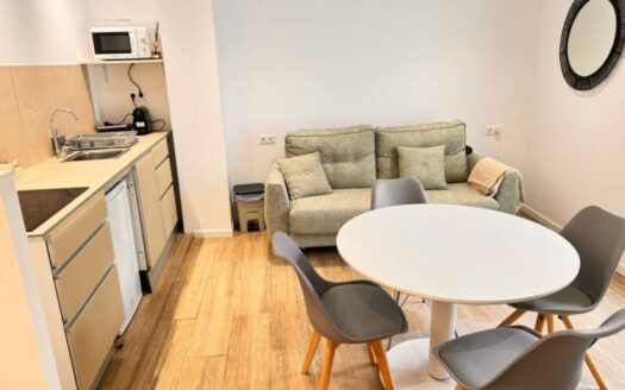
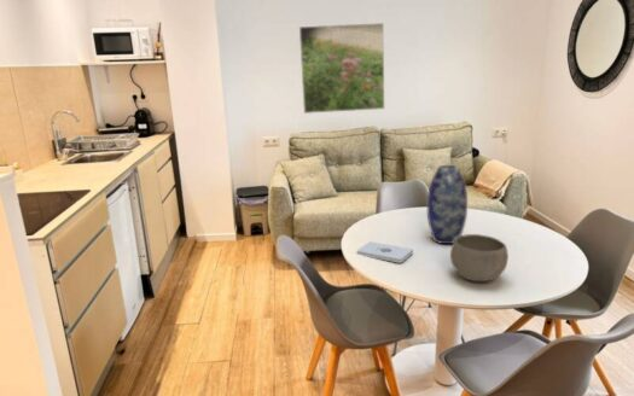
+ bowl (478, 260)
+ vase (447, 204)
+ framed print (343, 69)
+ notepad (384, 251)
